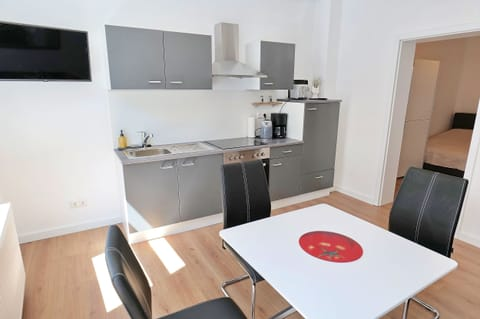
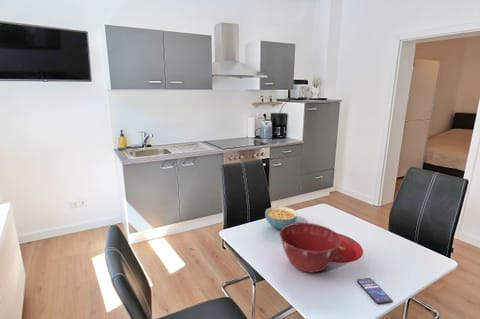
+ cereal bowl (280, 220)
+ smartphone (373, 290)
+ mixing bowl (308, 249)
